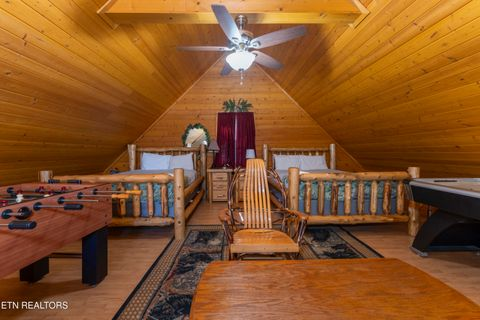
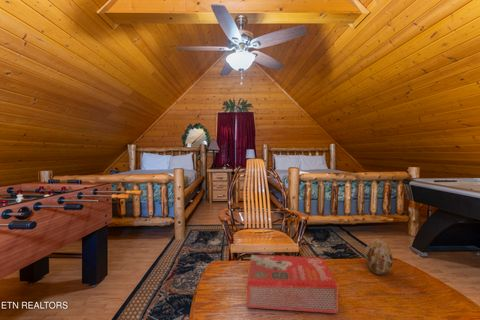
+ decorative egg (378, 254)
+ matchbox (288, 279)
